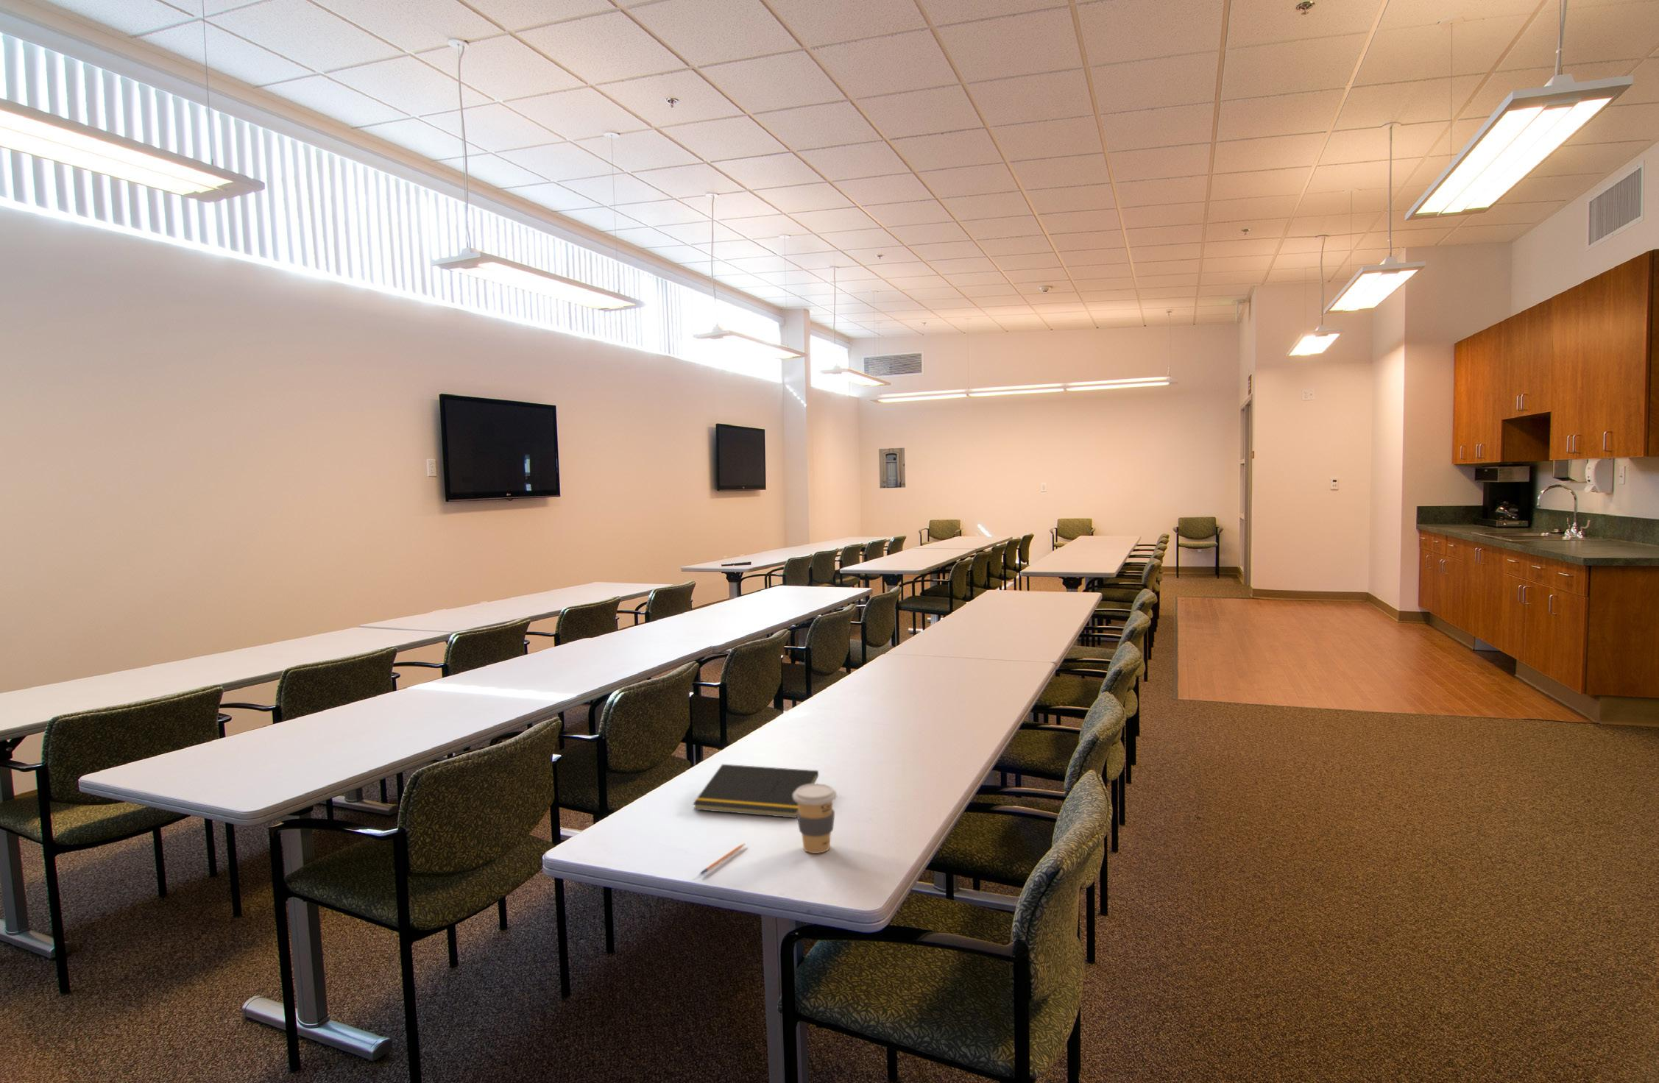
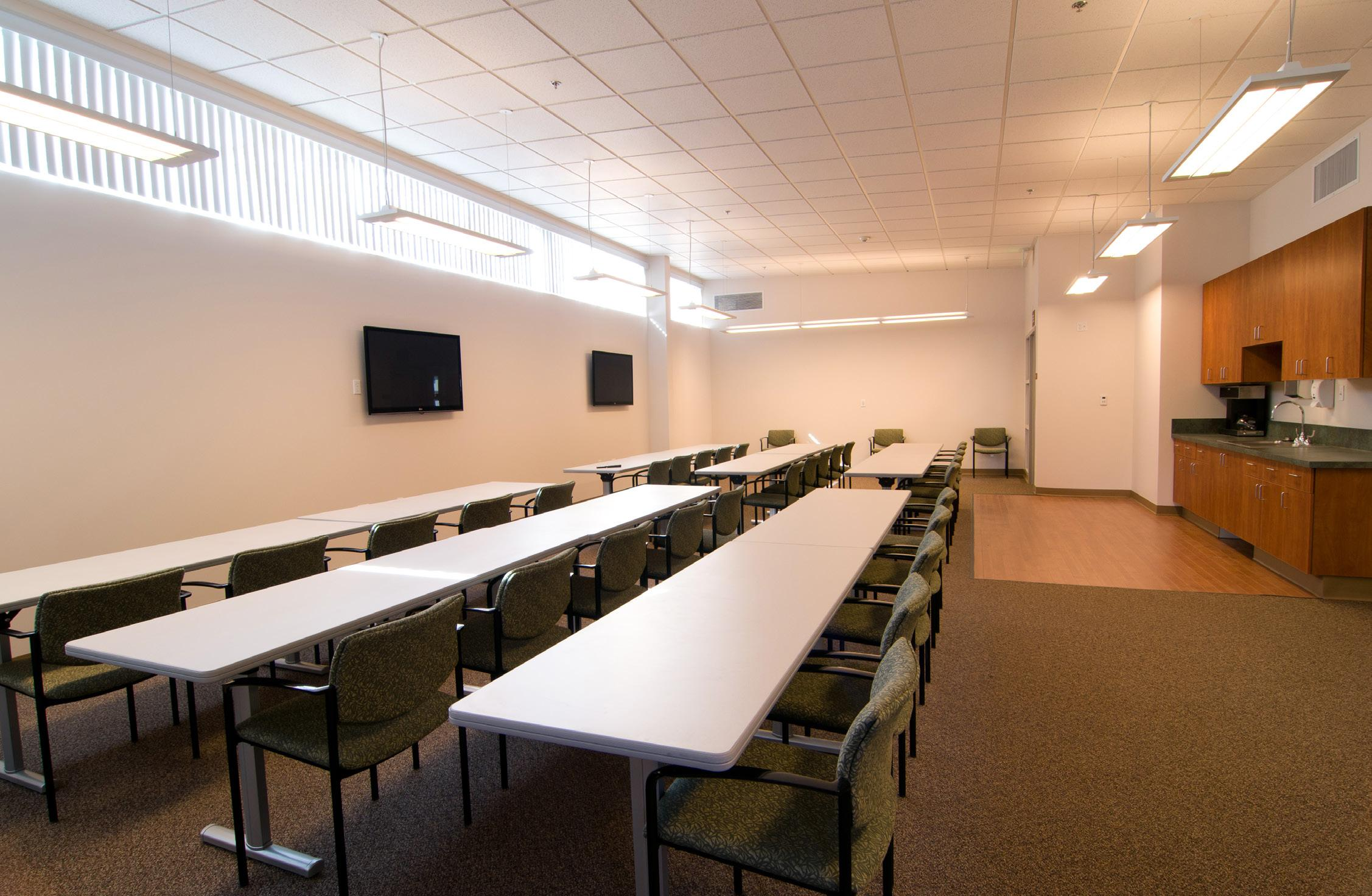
- notepad (757, 789)
- coffee cup (815, 818)
- pen (723, 858)
- wall art (892, 468)
